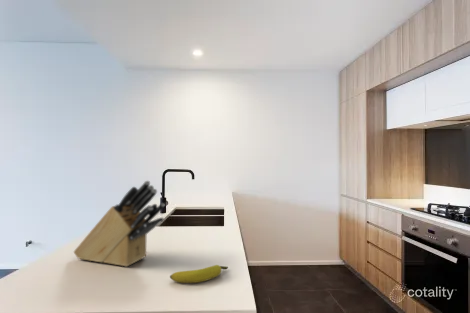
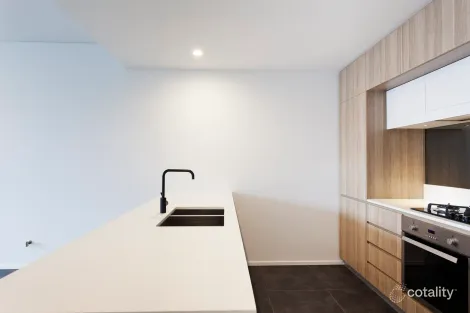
- banana (202, 271)
- knife block (119, 220)
